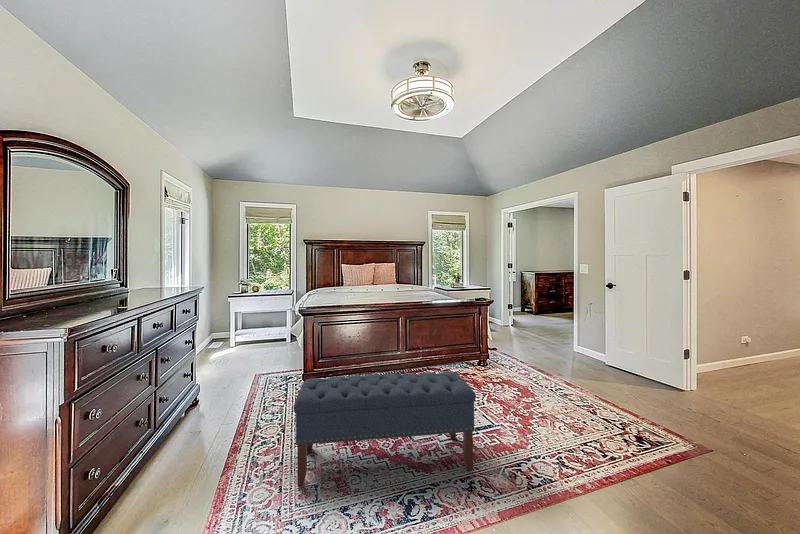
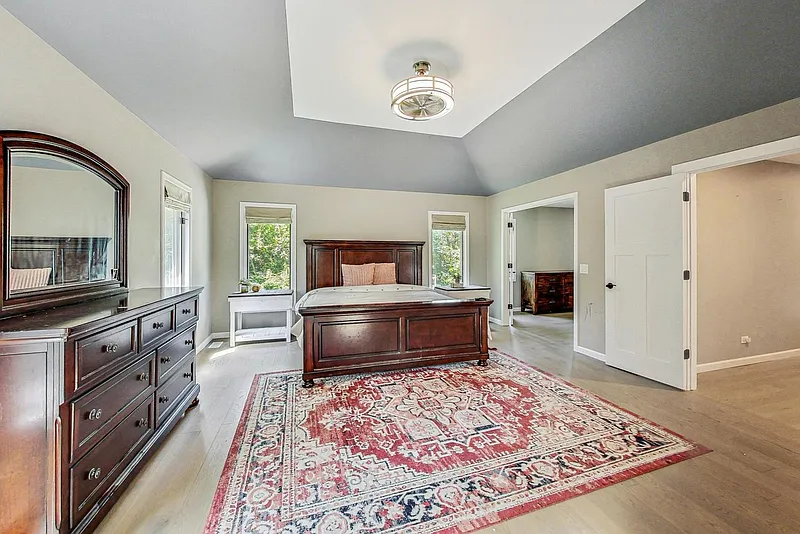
- bench (385, 419)
